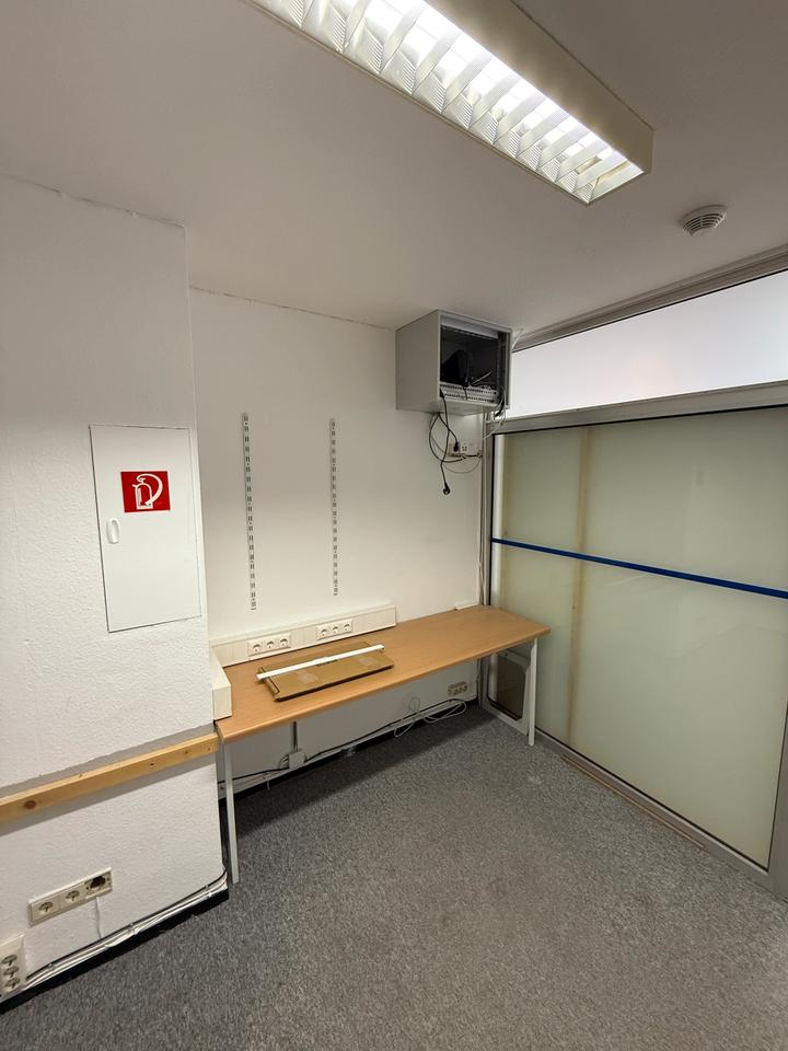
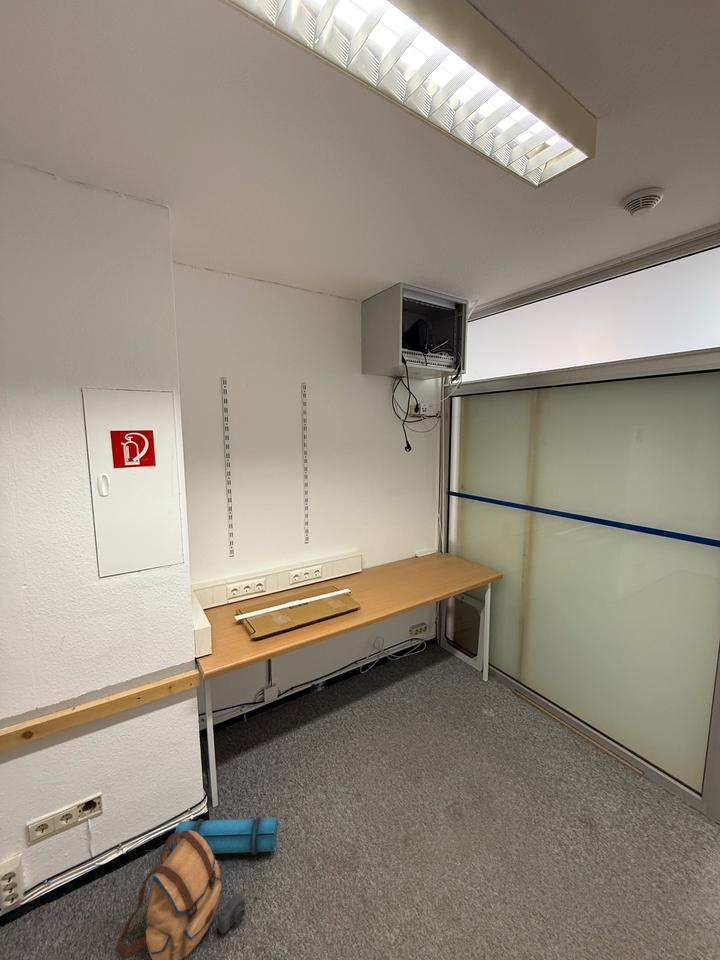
+ backpack (203, 843)
